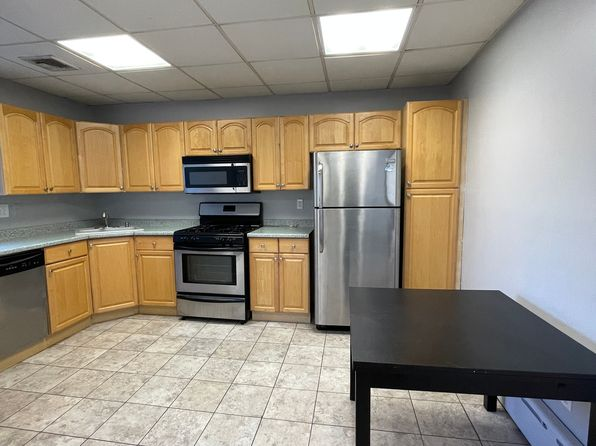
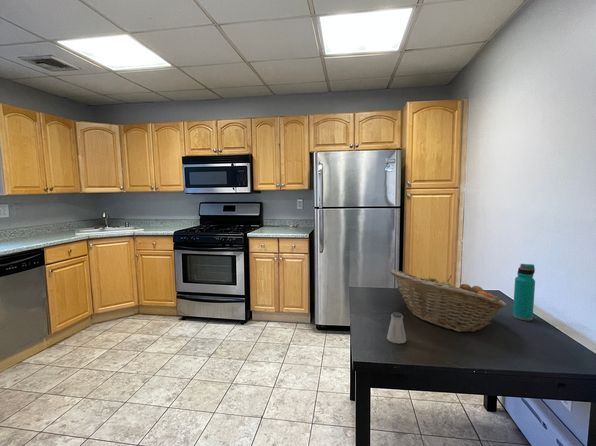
+ saltshaker (396, 326)
+ water bottle (524, 291)
+ fruit basket (442, 294)
